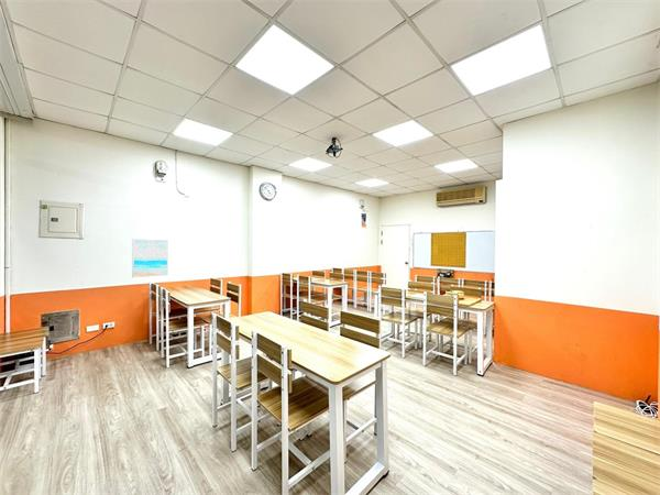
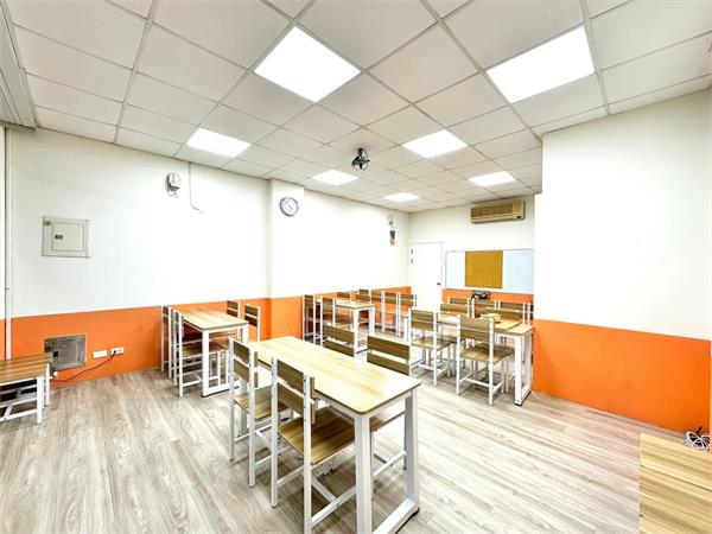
- wall art (151, 257)
